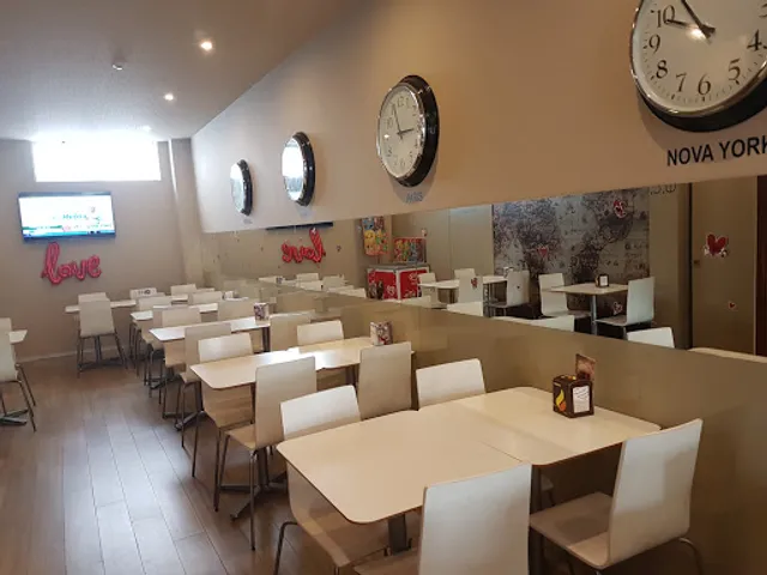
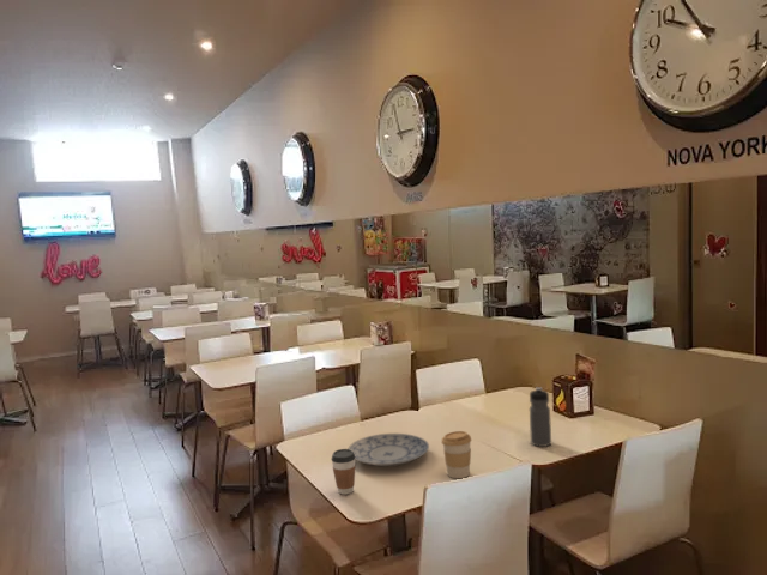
+ plate (388, 452)
+ coffee cup (457, 453)
+ coffee cup (344, 471)
+ water bottle (539, 416)
